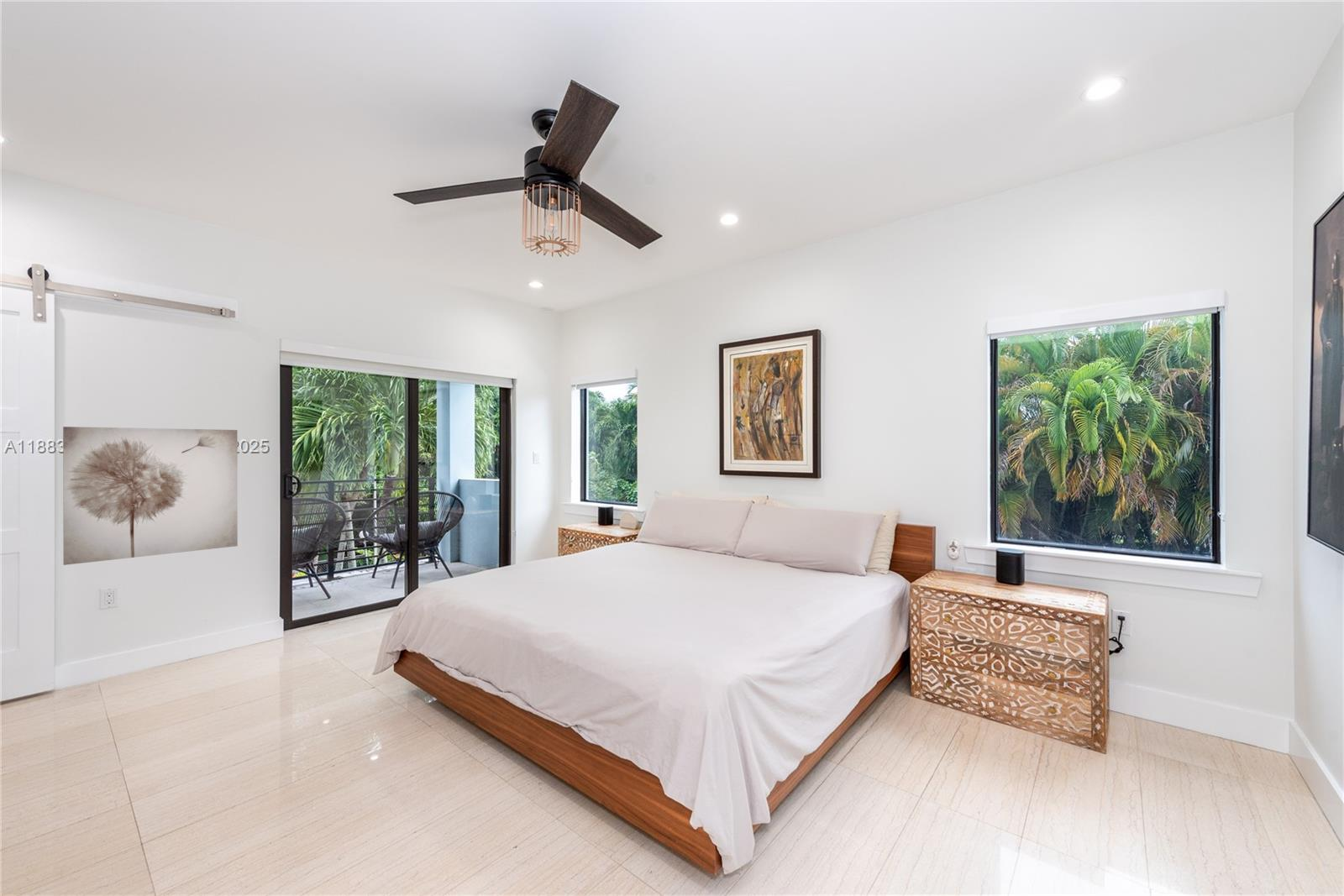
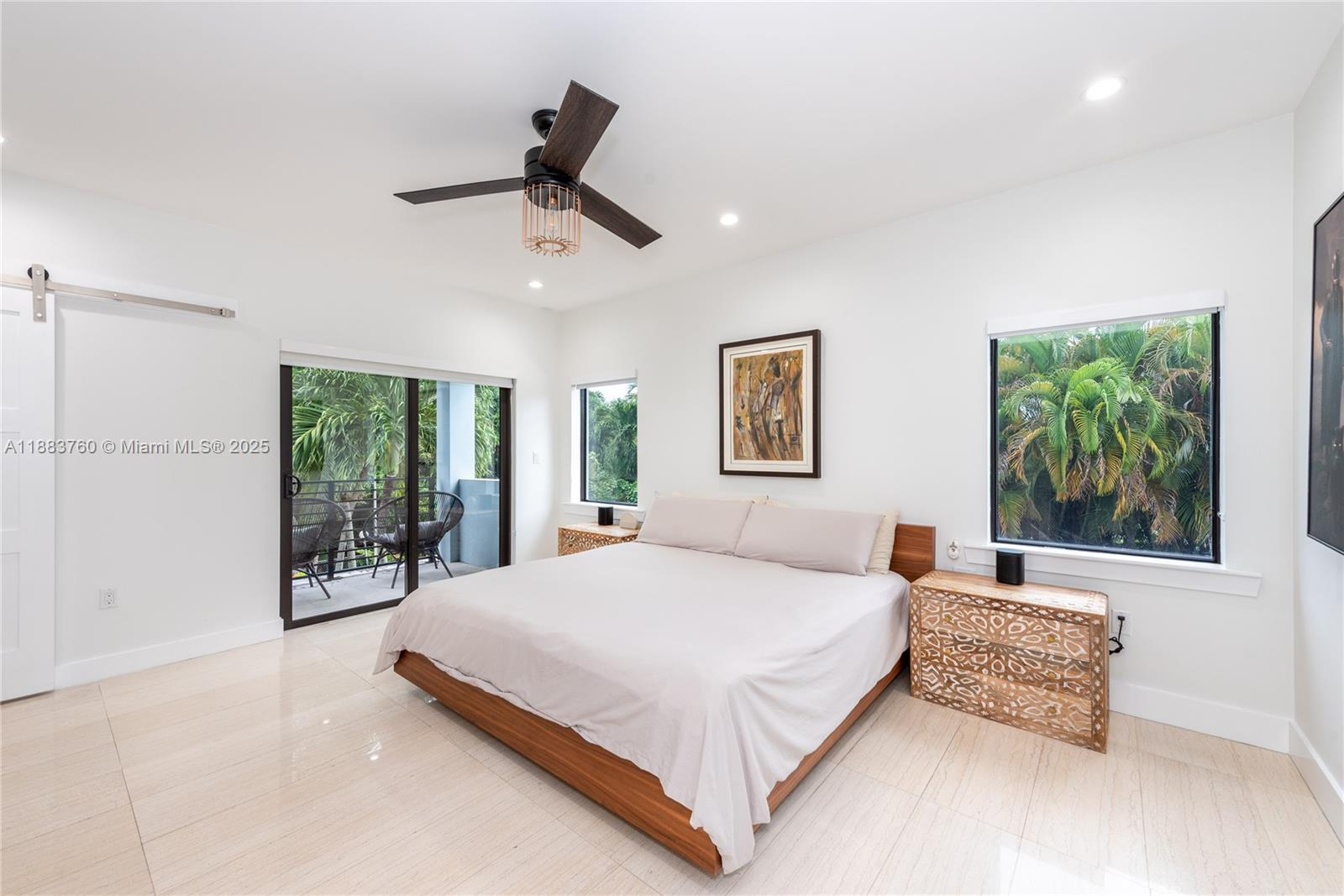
- wall art (157, 491)
